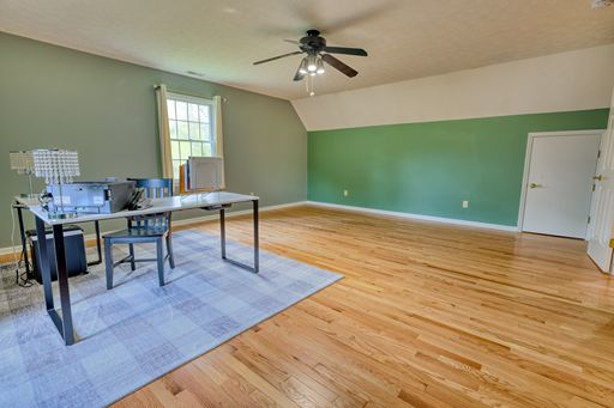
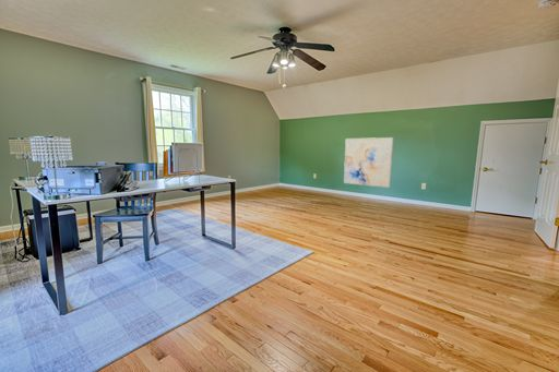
+ wall art (367, 161)
